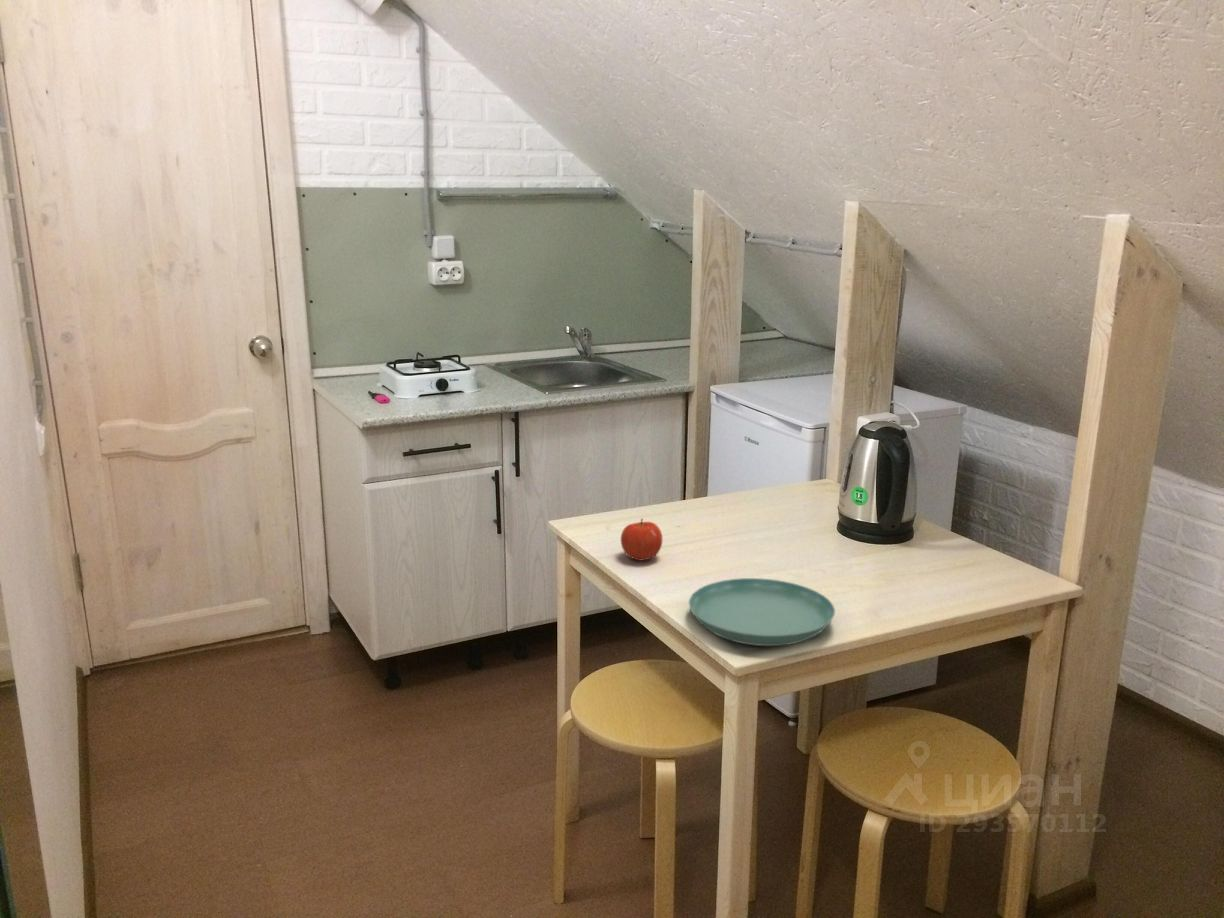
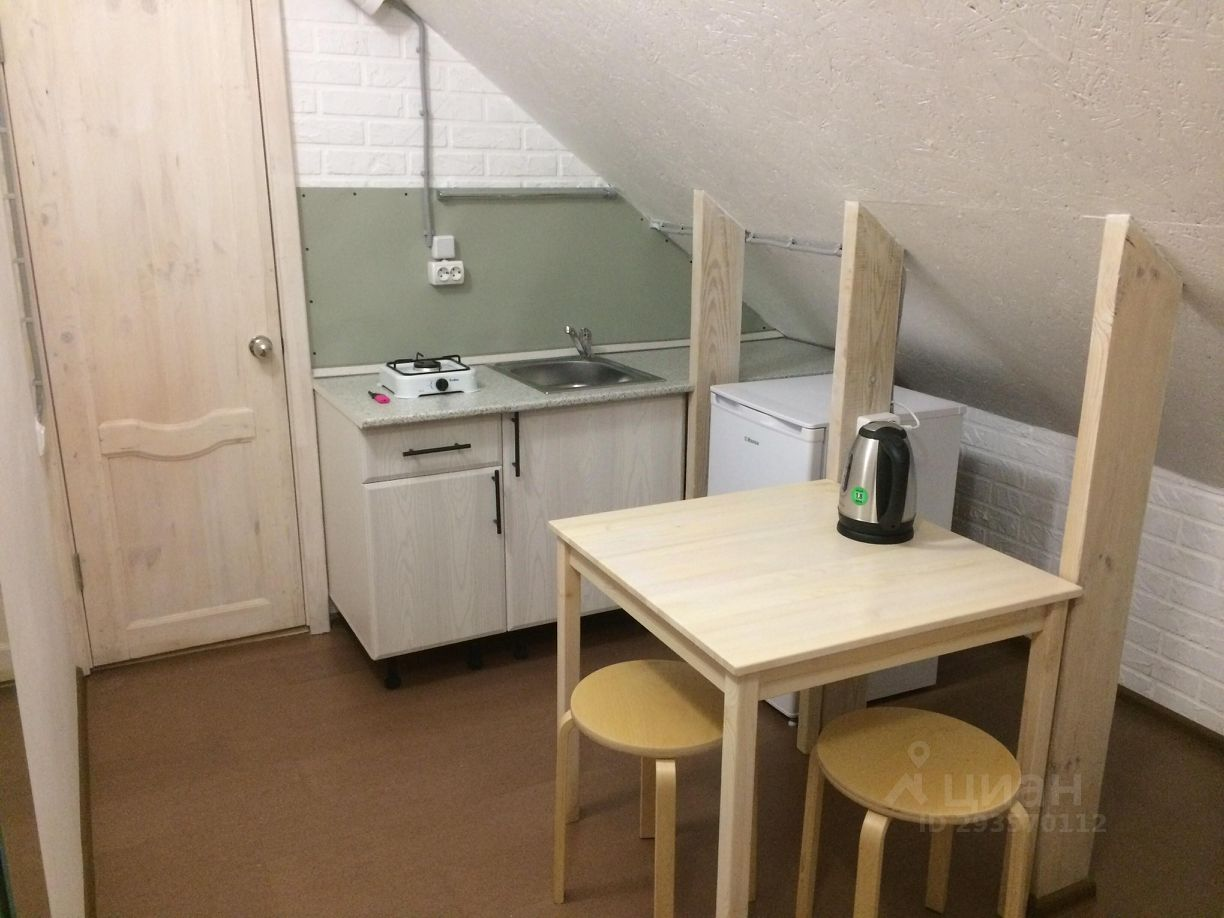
- saucer (760, 613)
- apple (641, 538)
